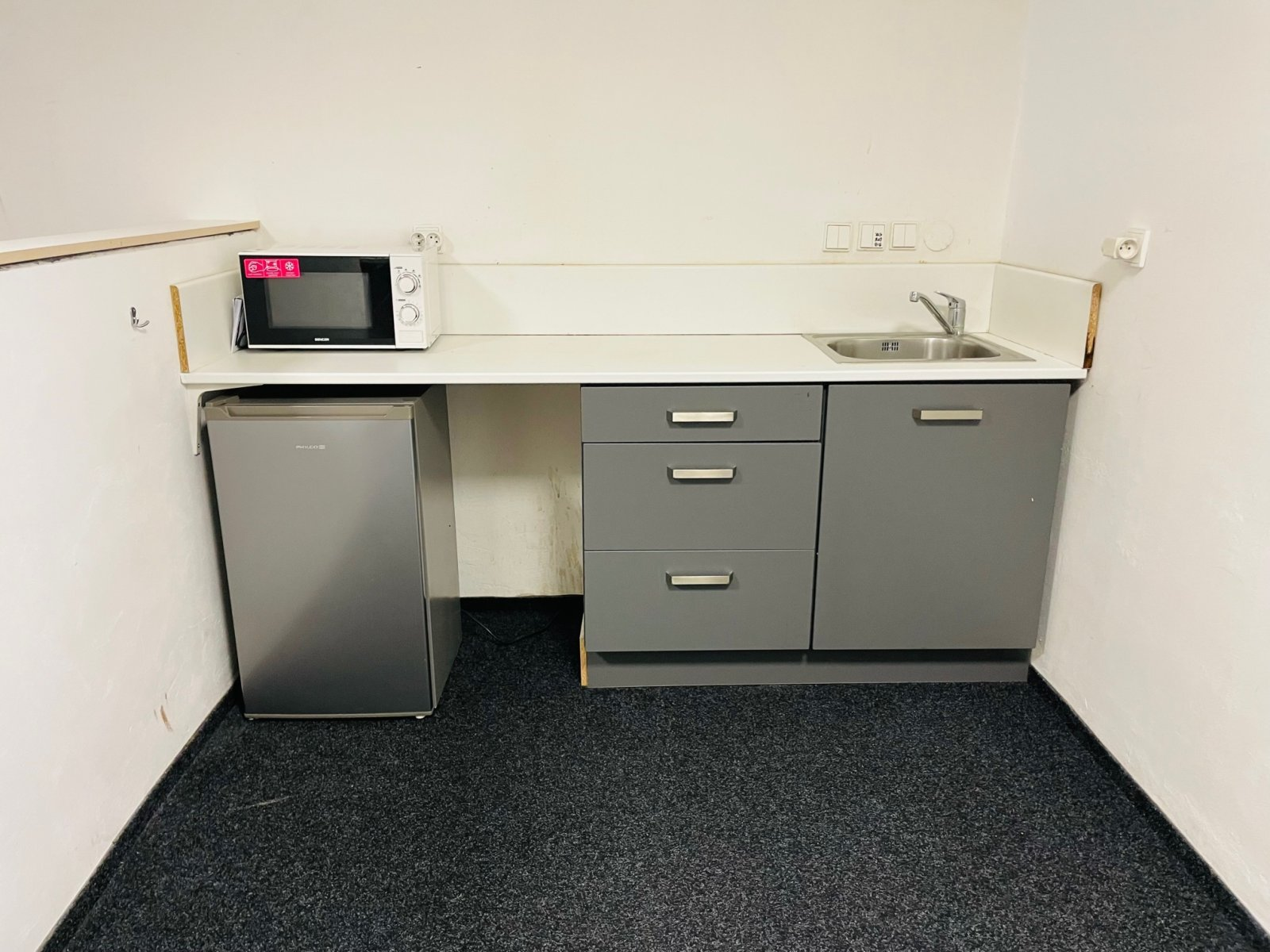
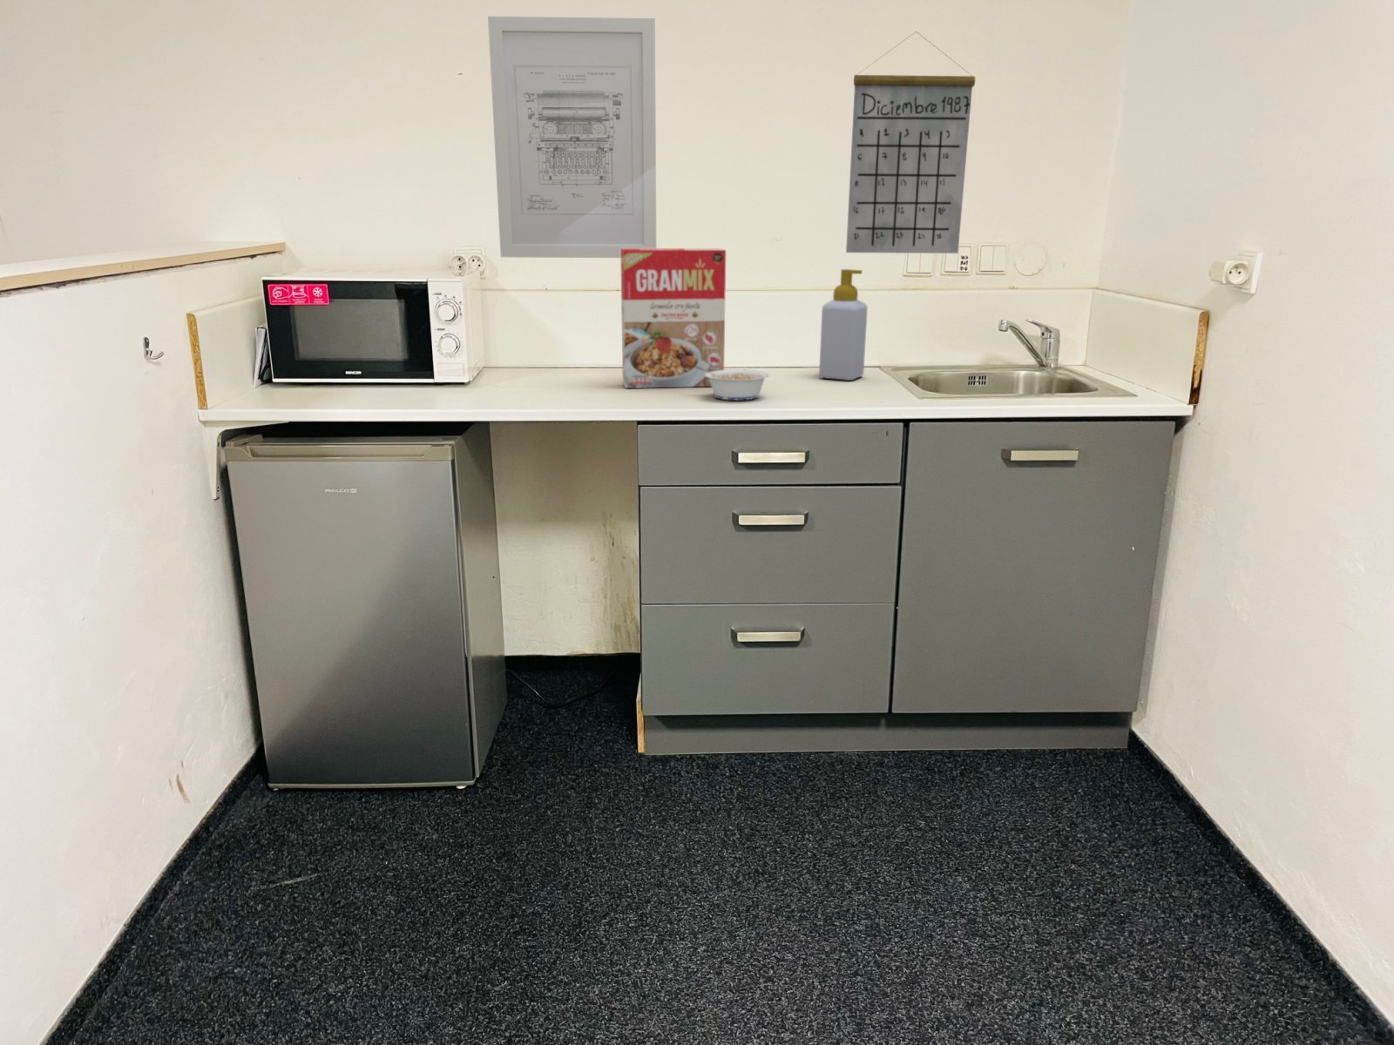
+ soap bottle (843, 324)
+ calendar (910, 145)
+ wall art (575, 142)
+ legume (733, 383)
+ cereal box (673, 318)
